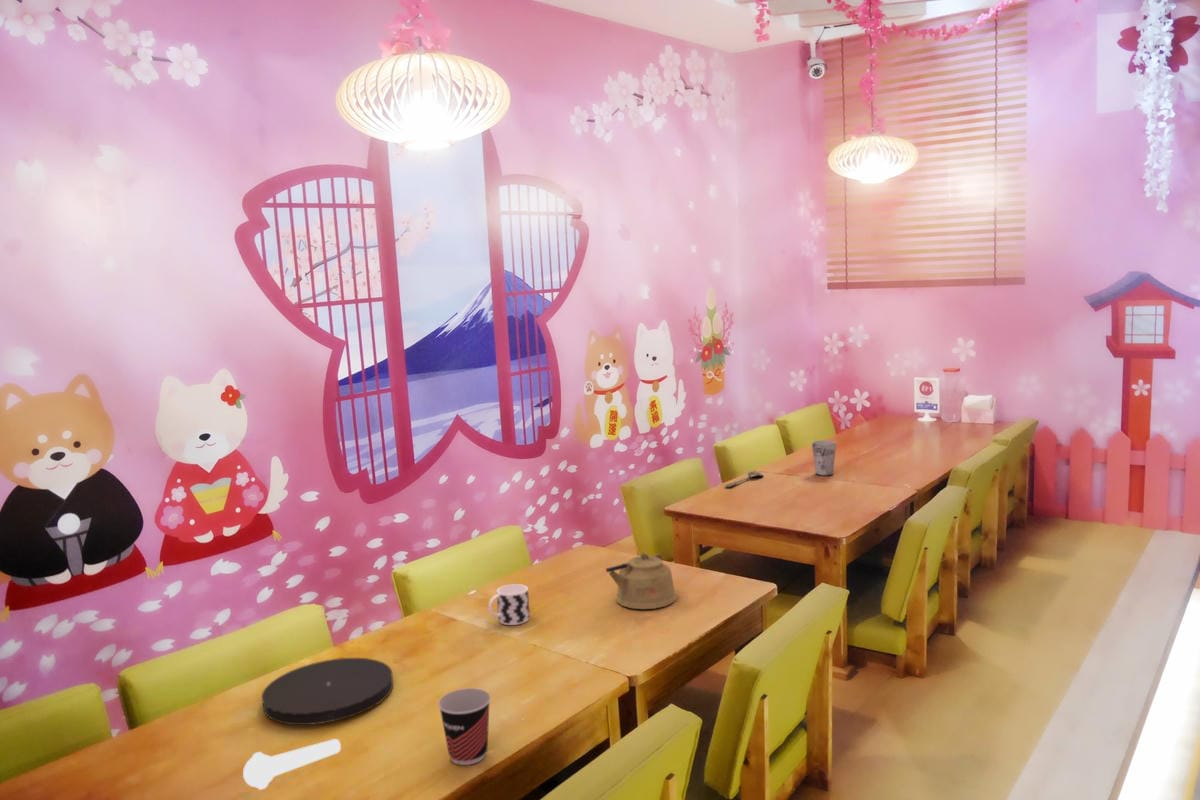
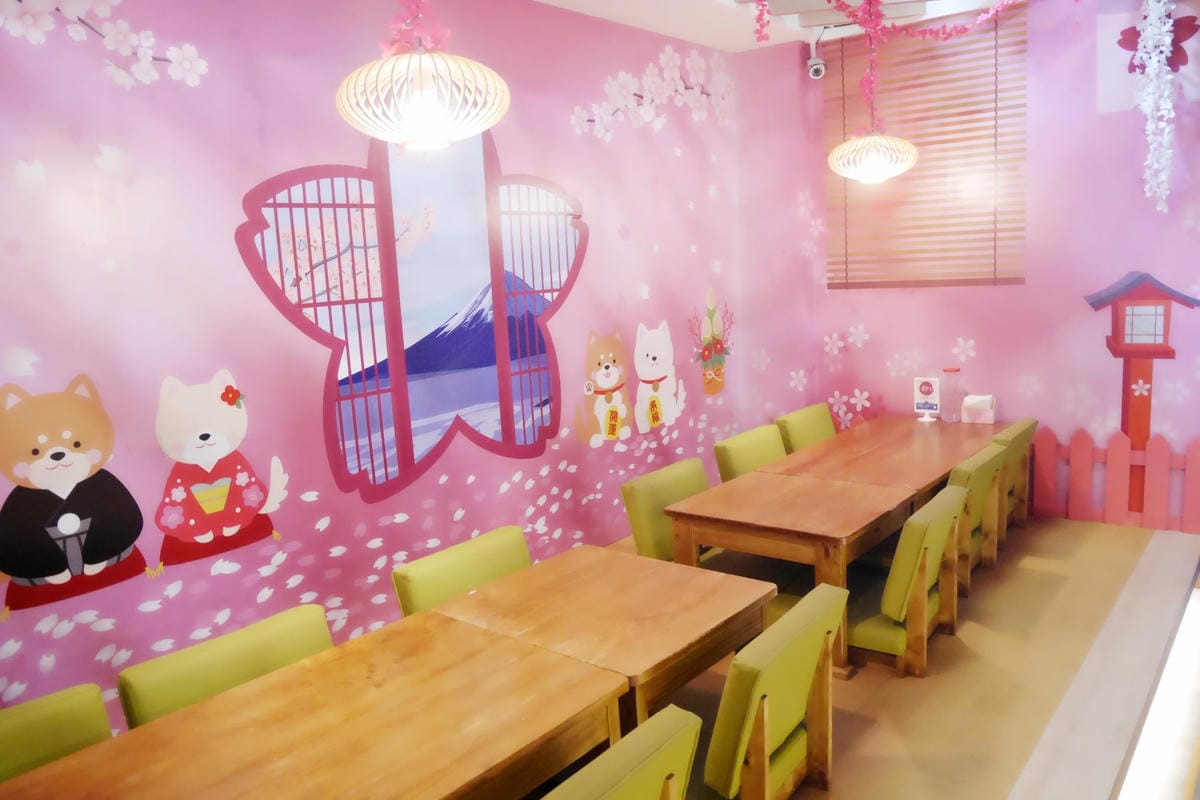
- cup (824, 458)
- spoon (292, 755)
- cup (466, 727)
- kettle (639, 576)
- cup (508, 605)
- plate (329, 689)
- spoon (745, 478)
